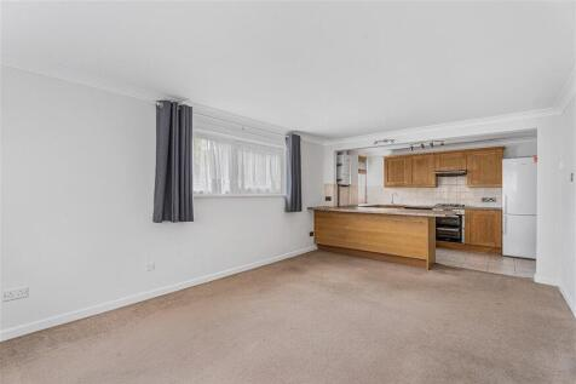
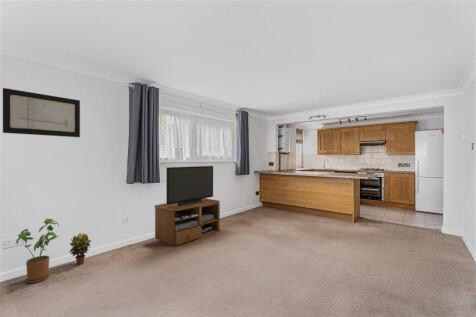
+ tv stand (190, 200)
+ house plant (40, 250)
+ wall art (45, 115)
+ potted plant (80, 248)
